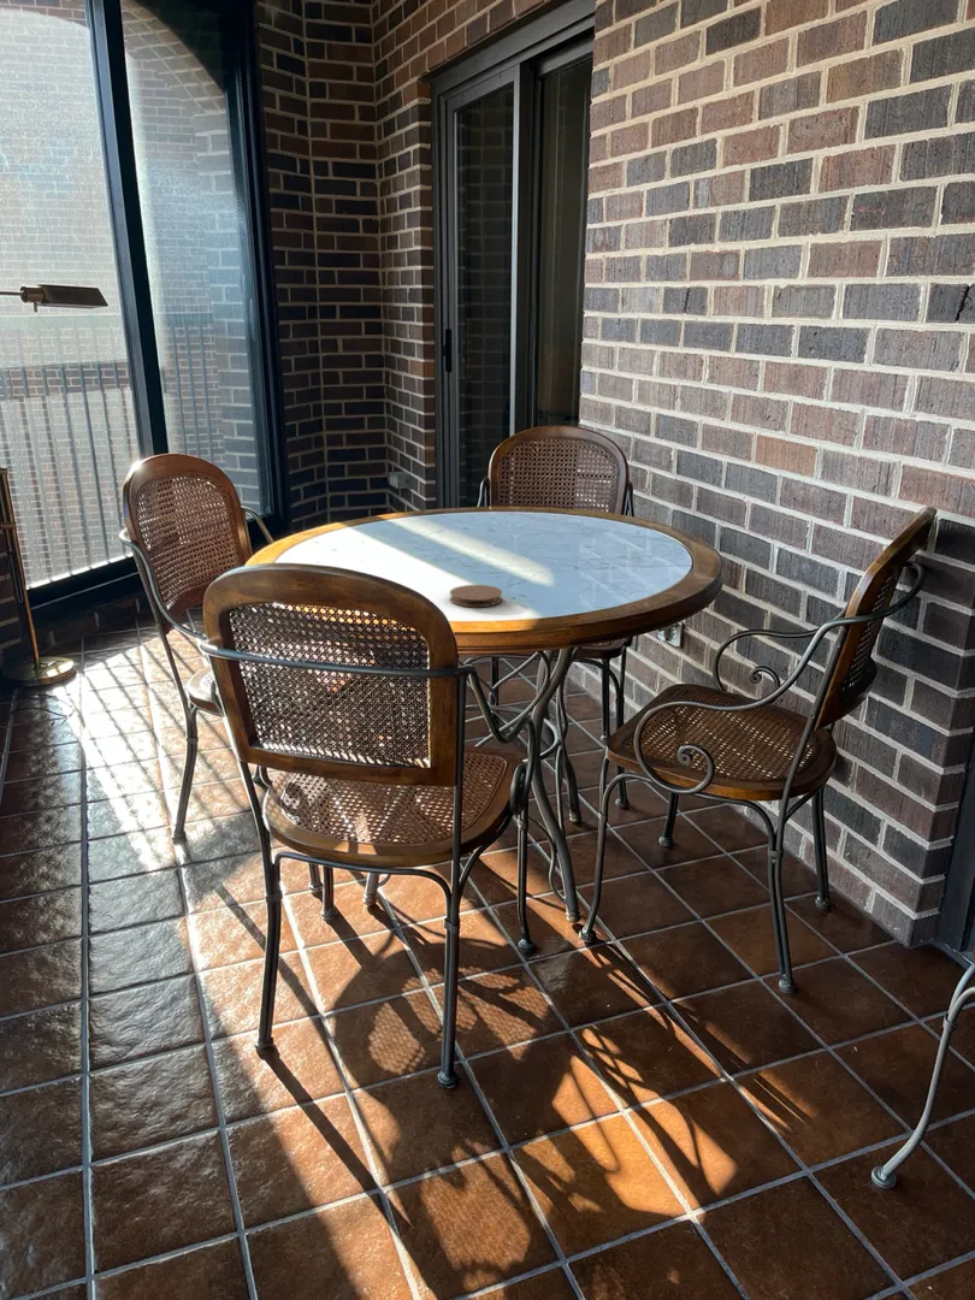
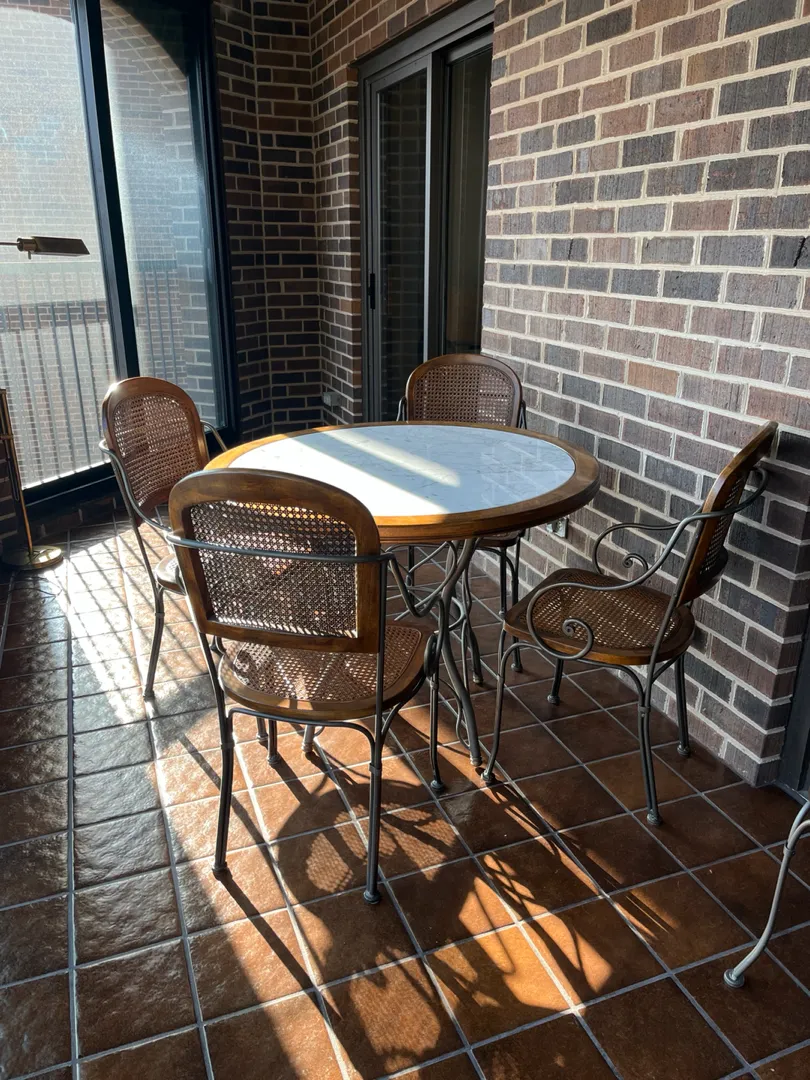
- coaster (475, 595)
